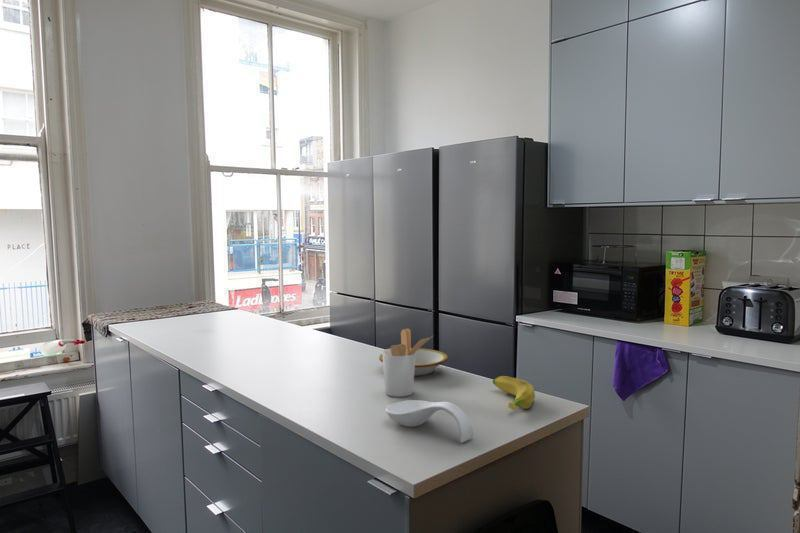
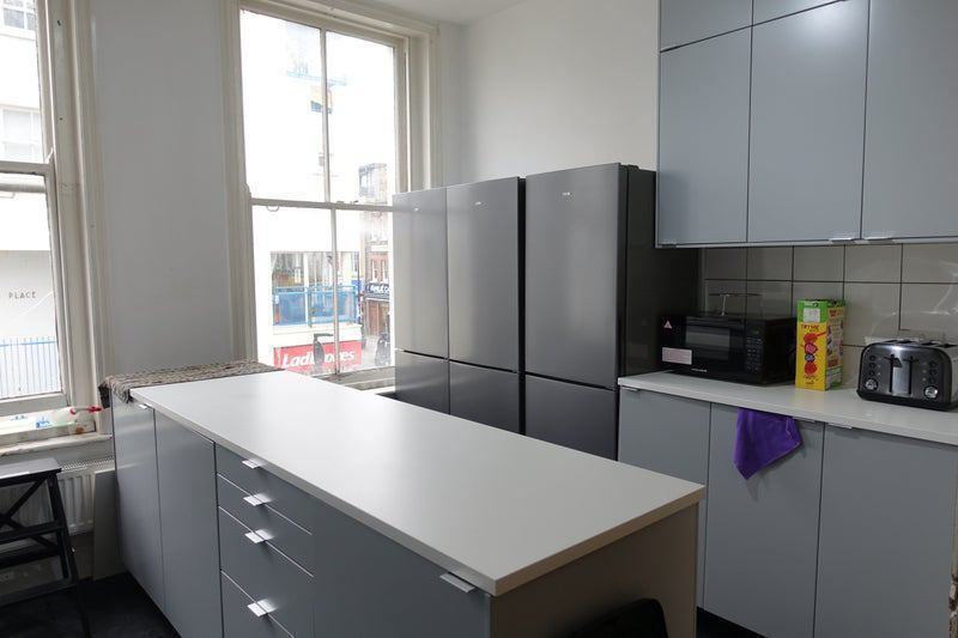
- bowl (415, 363)
- utensil holder (407, 362)
- spoon rest (428, 413)
- banana (509, 392)
